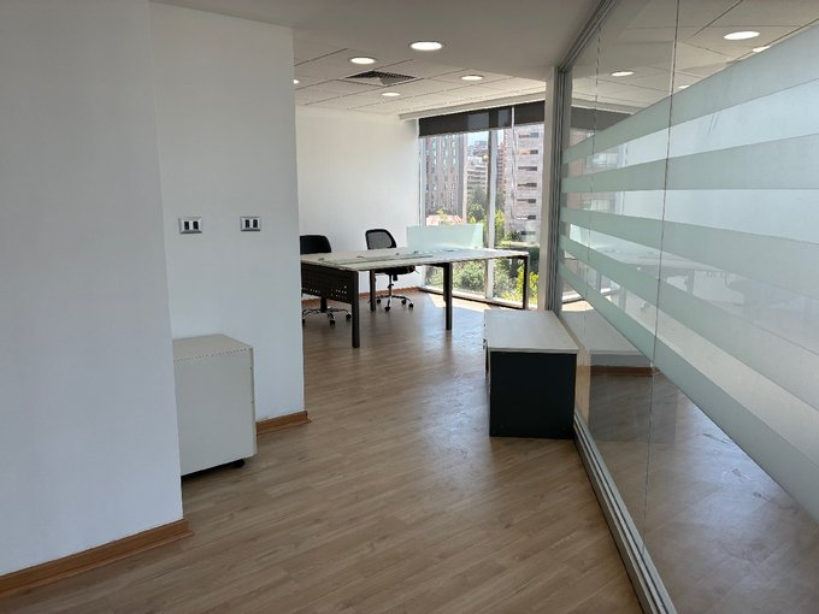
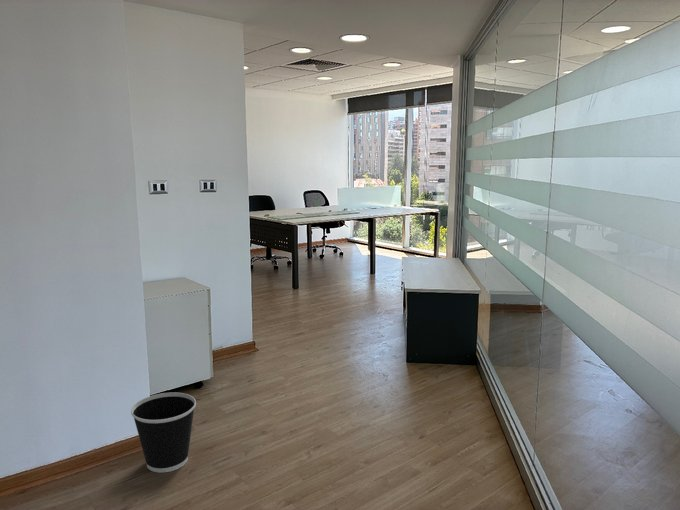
+ wastebasket (165, 433)
